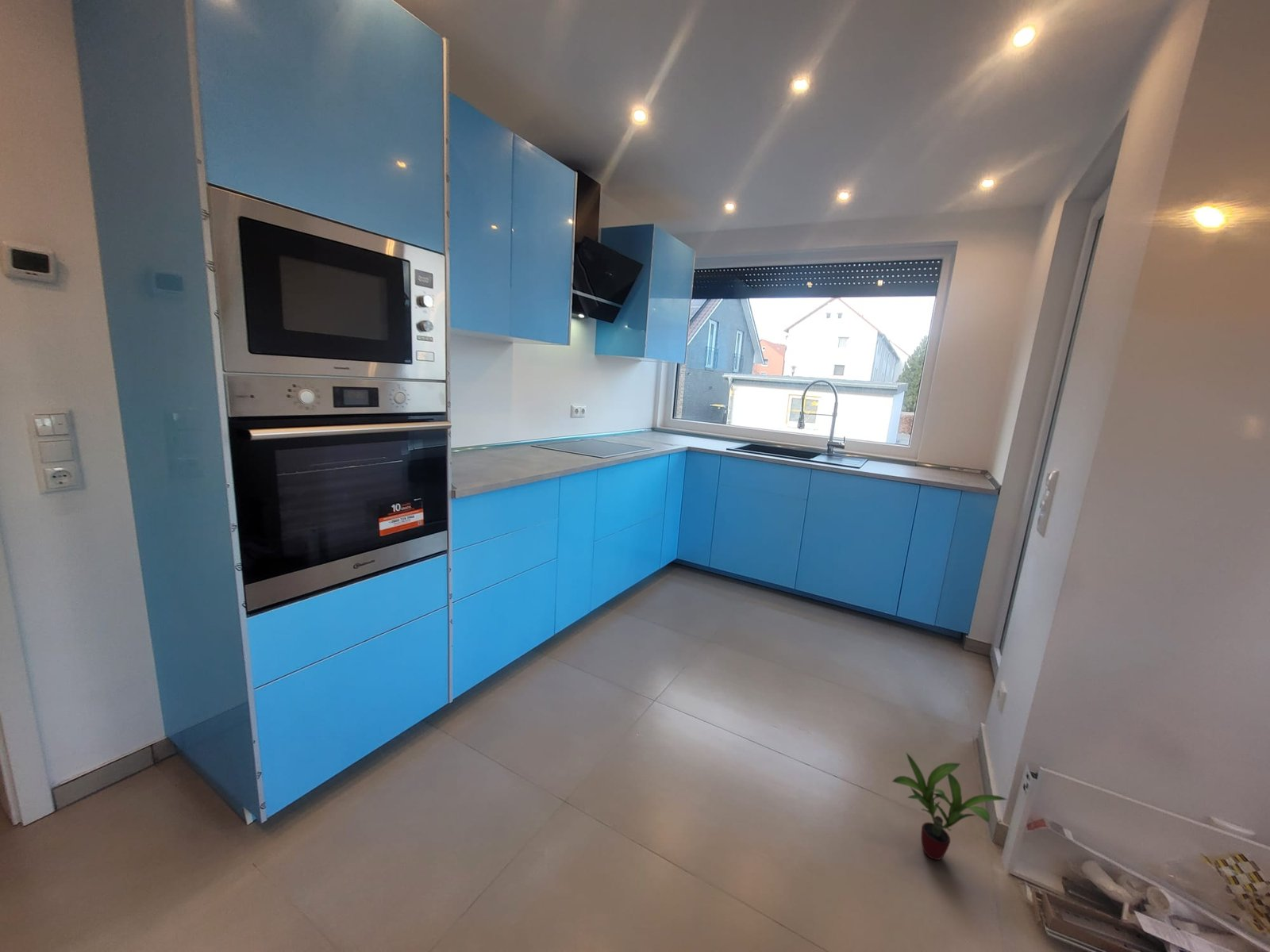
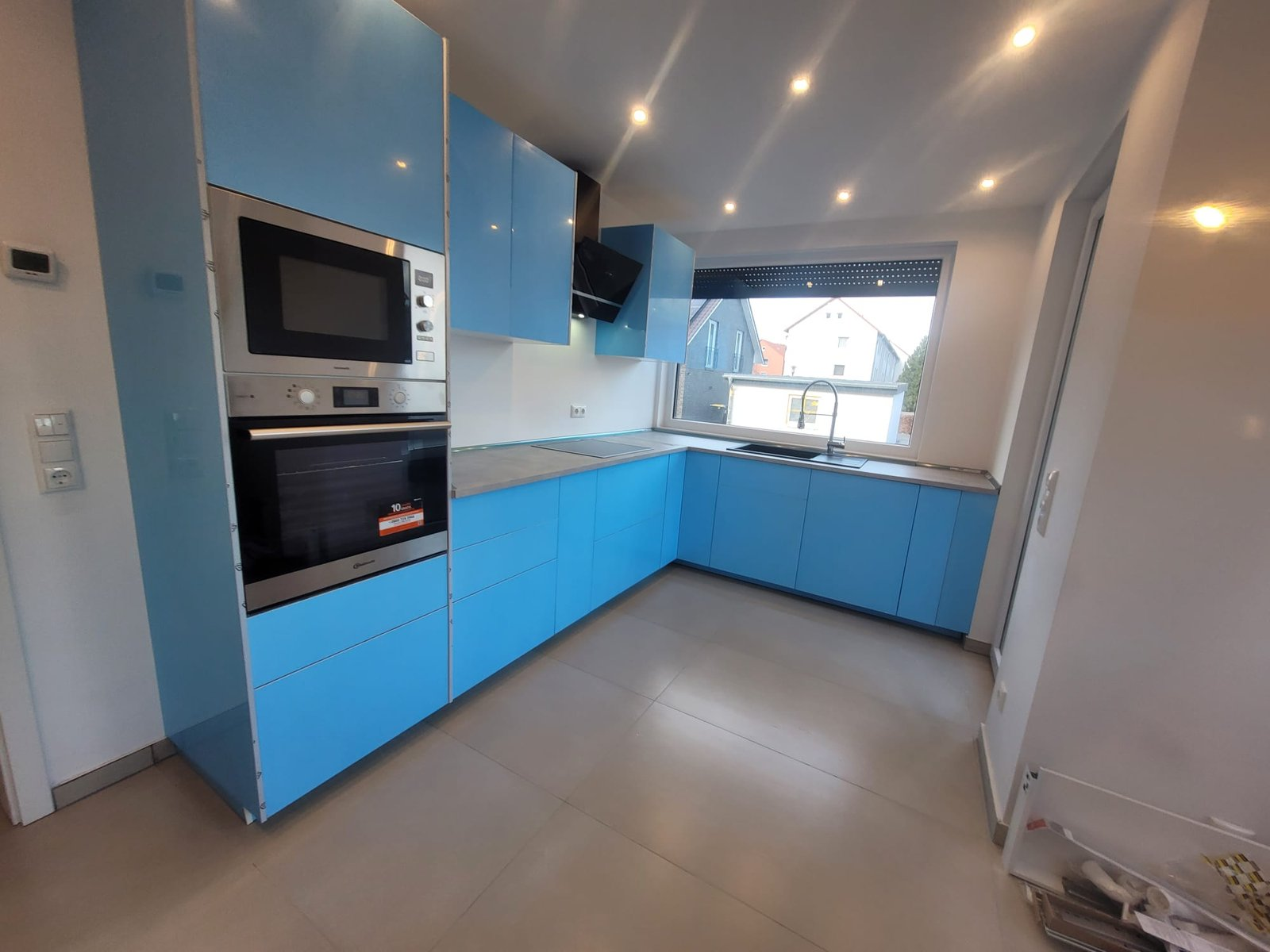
- potted plant (942, 822)
